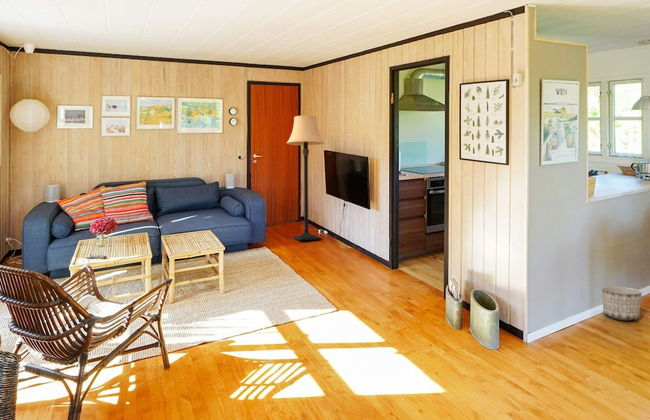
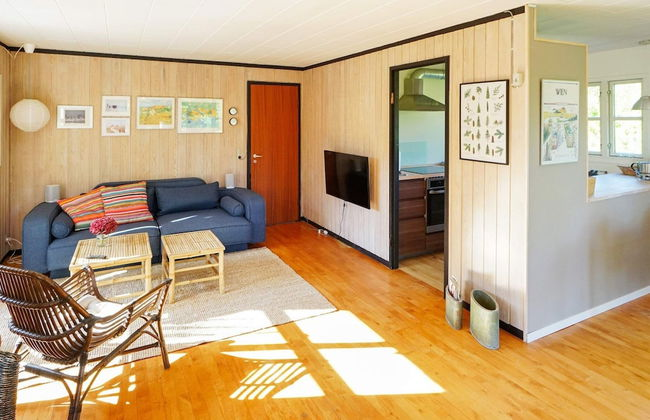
- lamp (305, 178)
- planter (621, 303)
